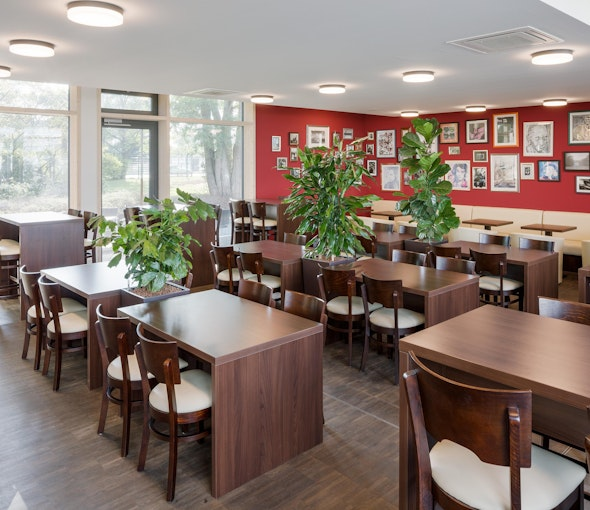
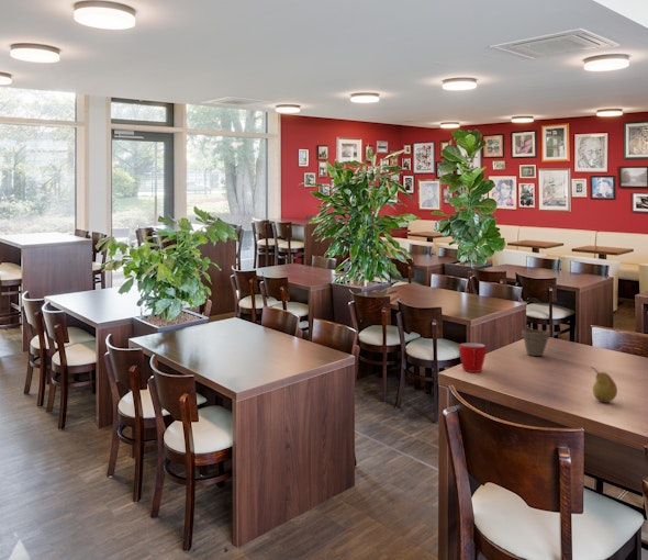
+ flower pot (535, 343)
+ fruit (603, 384)
+ mug (472, 358)
